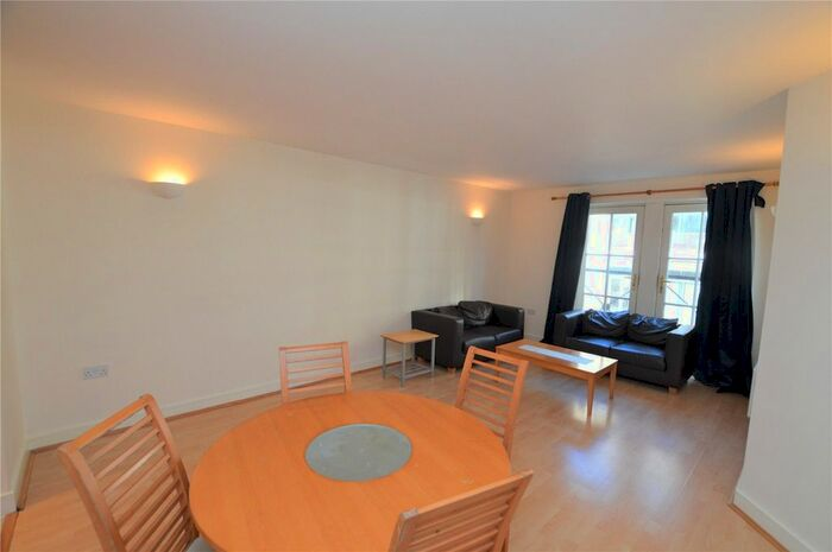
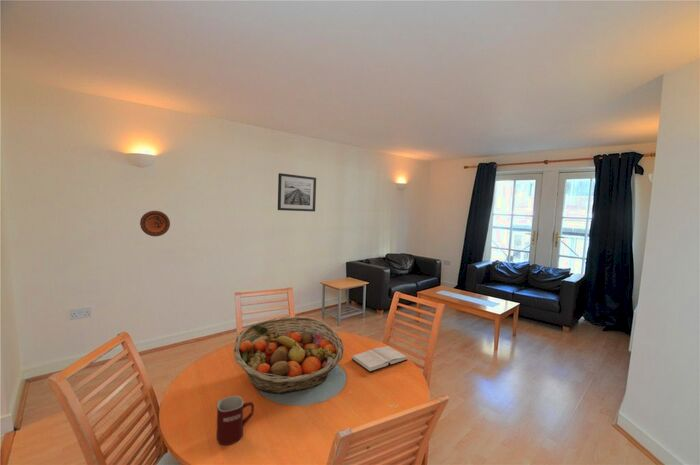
+ wall art (297, 193)
+ hardback book (379, 357)
+ fruit basket (290, 352)
+ mug (235, 418)
+ decorative plate (155, 223)
